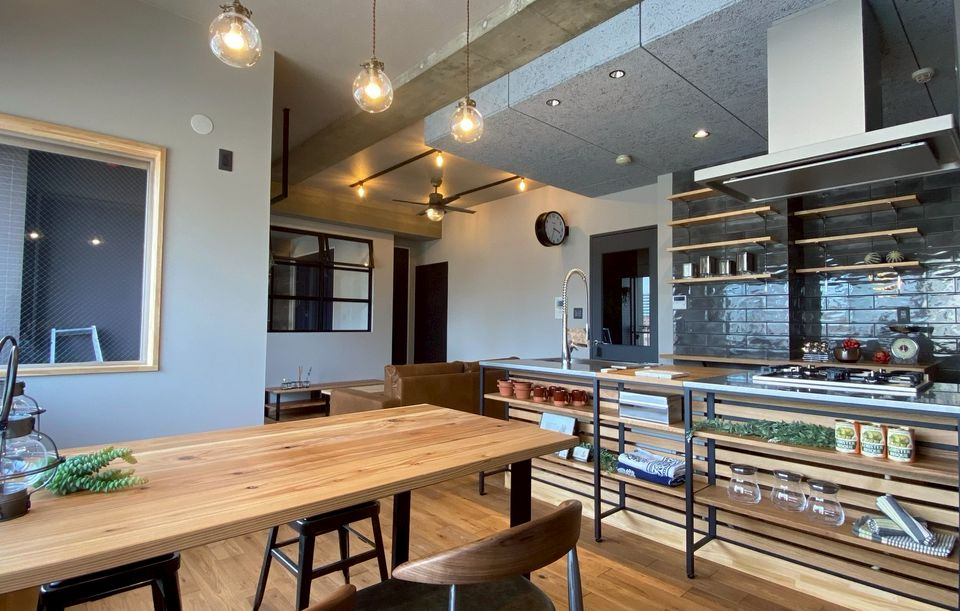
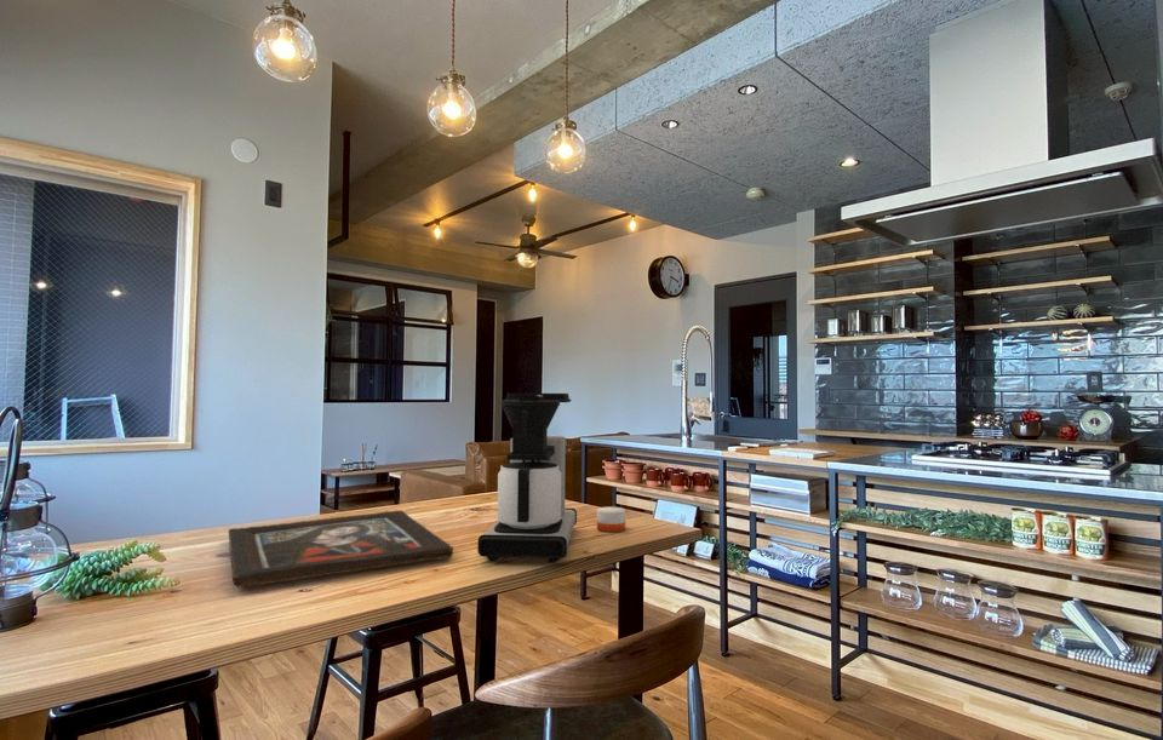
+ coffee maker (533, 467)
+ religious icon (334, 540)
+ candle (611, 509)
